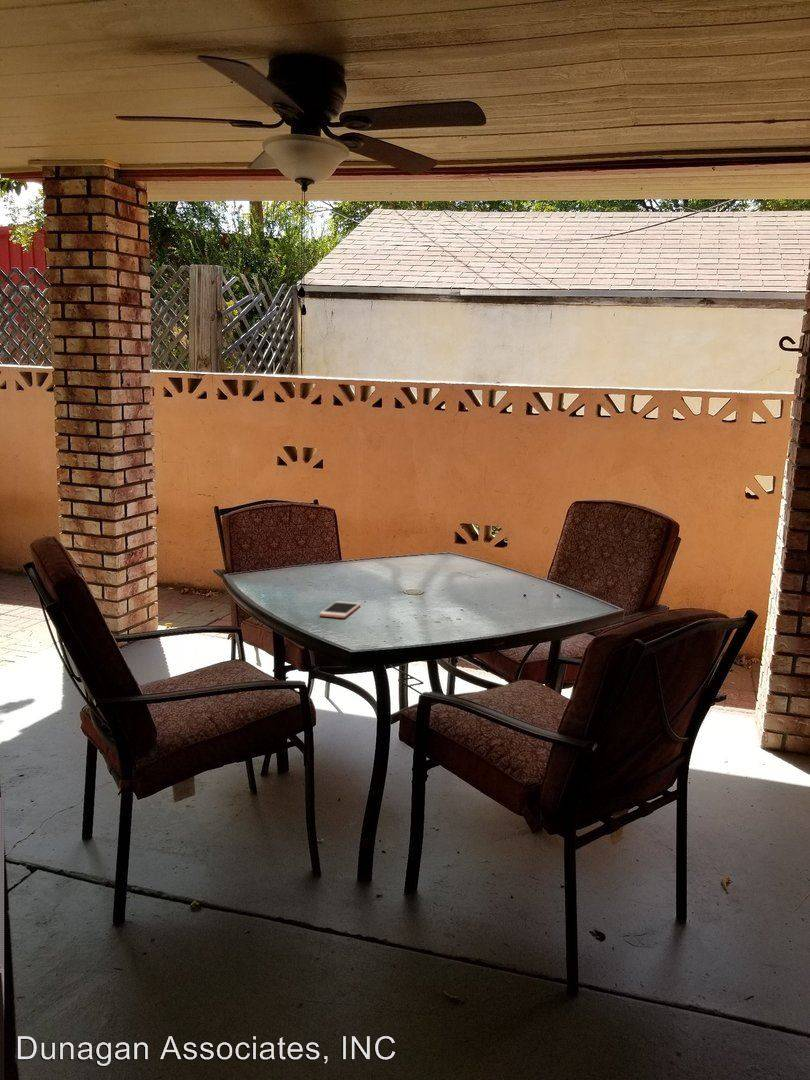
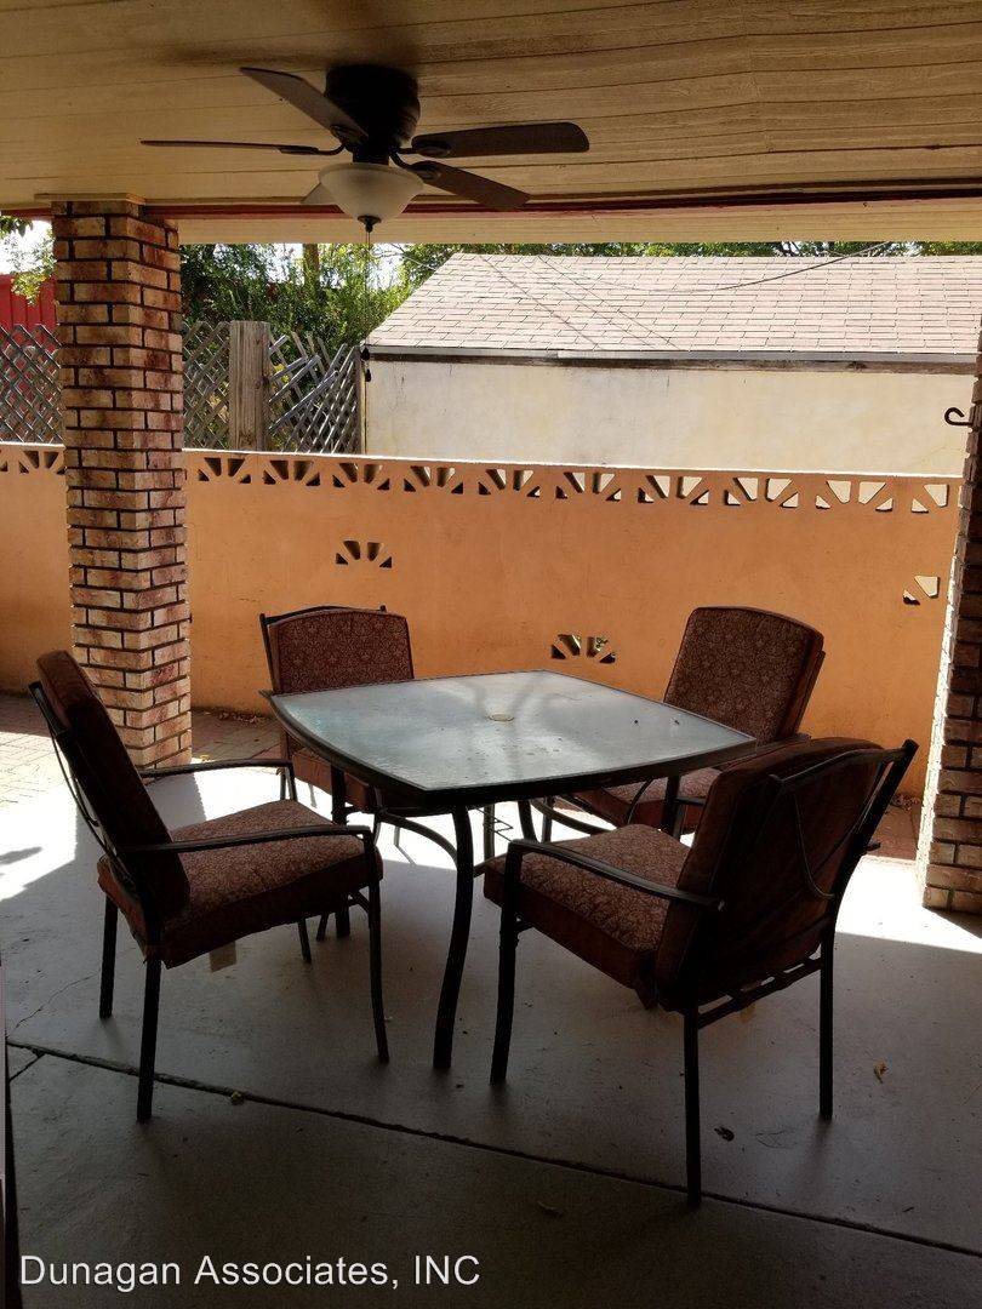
- cell phone (340, 609)
